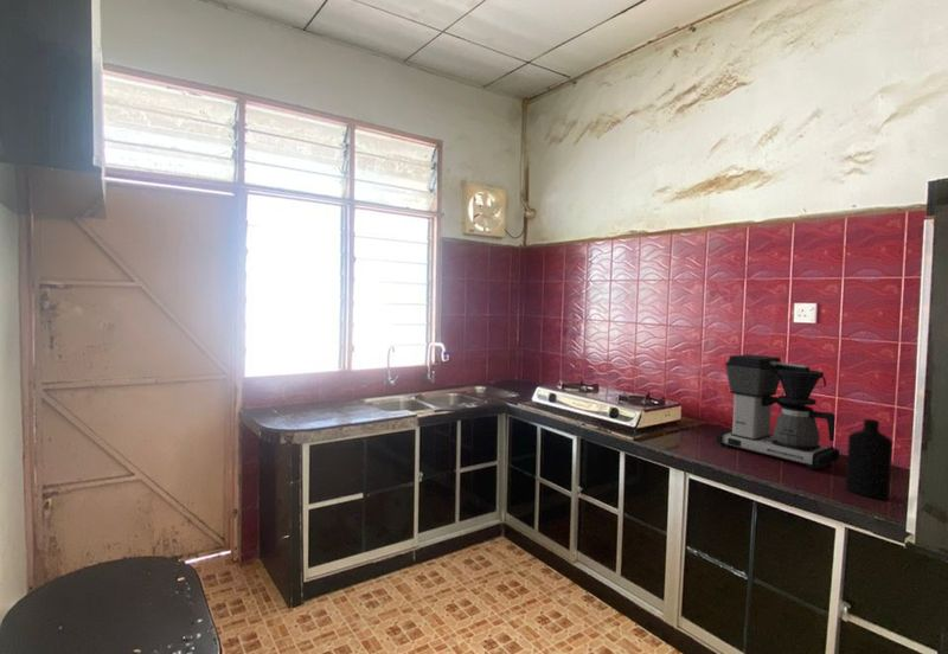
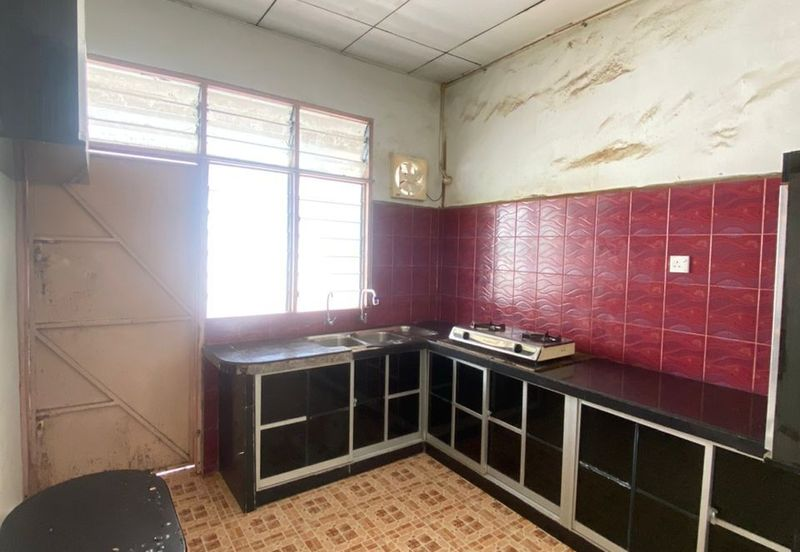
- coffee maker (780, 405)
- bottle (869, 456)
